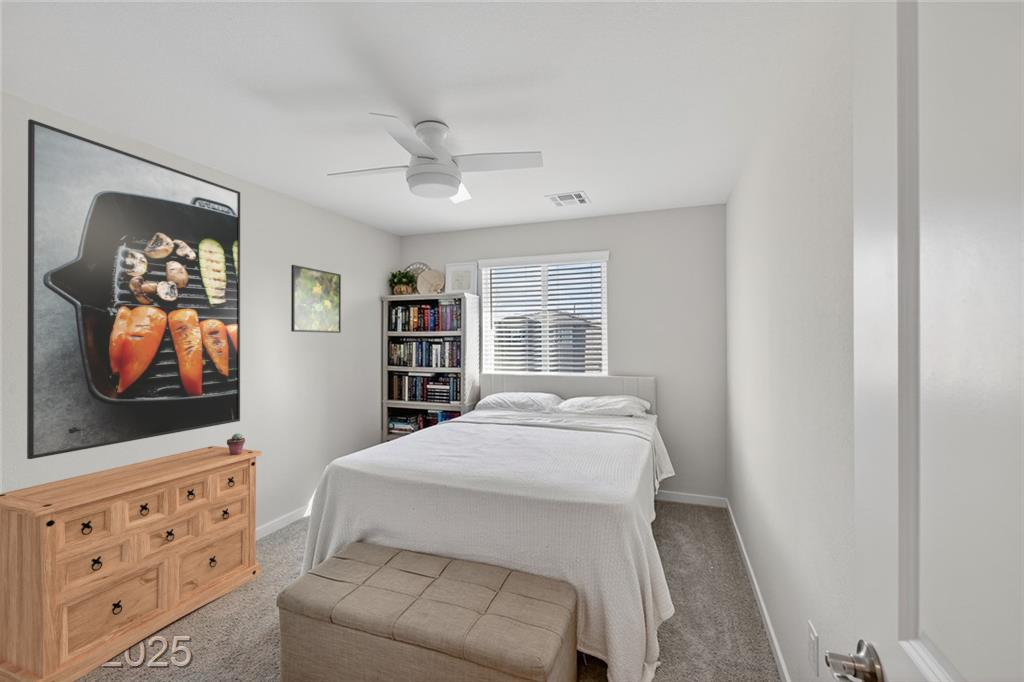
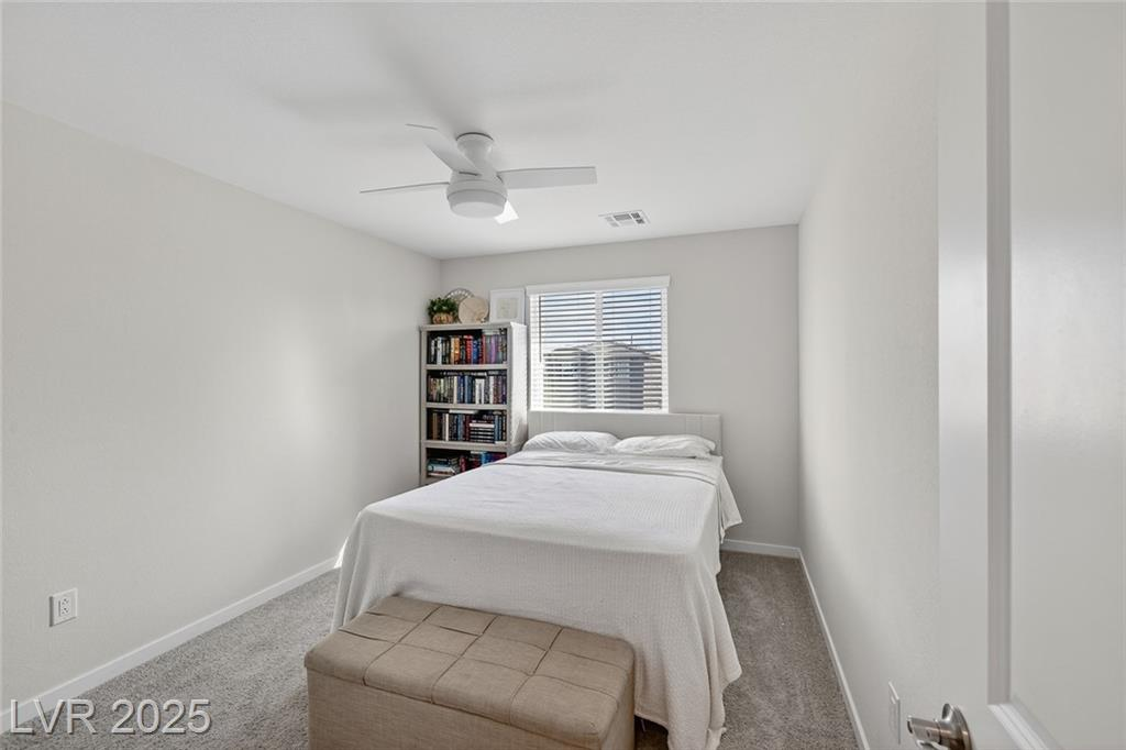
- dresser (145, 543)
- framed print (317, 301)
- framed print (154, 299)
- potted succulent (236, 443)
